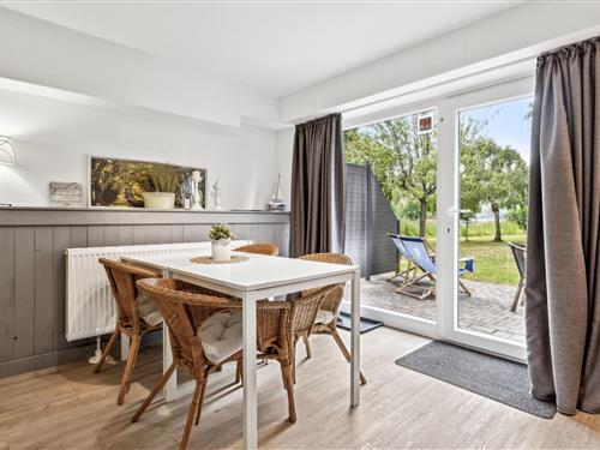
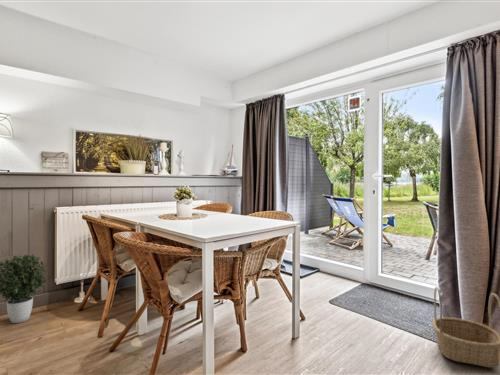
+ potted plant (21, 287)
+ basket (465, 322)
